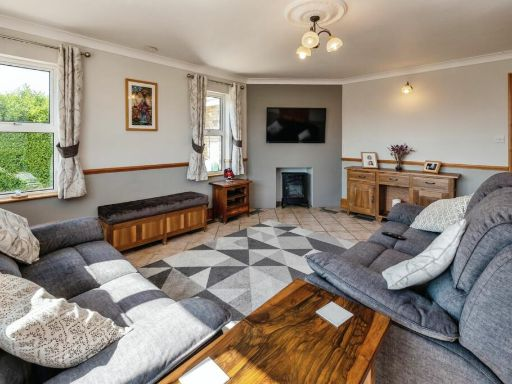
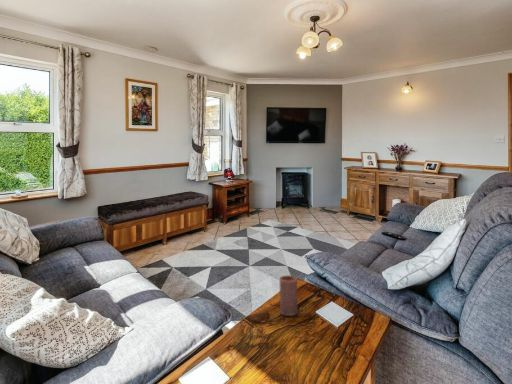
+ candle (288, 295)
